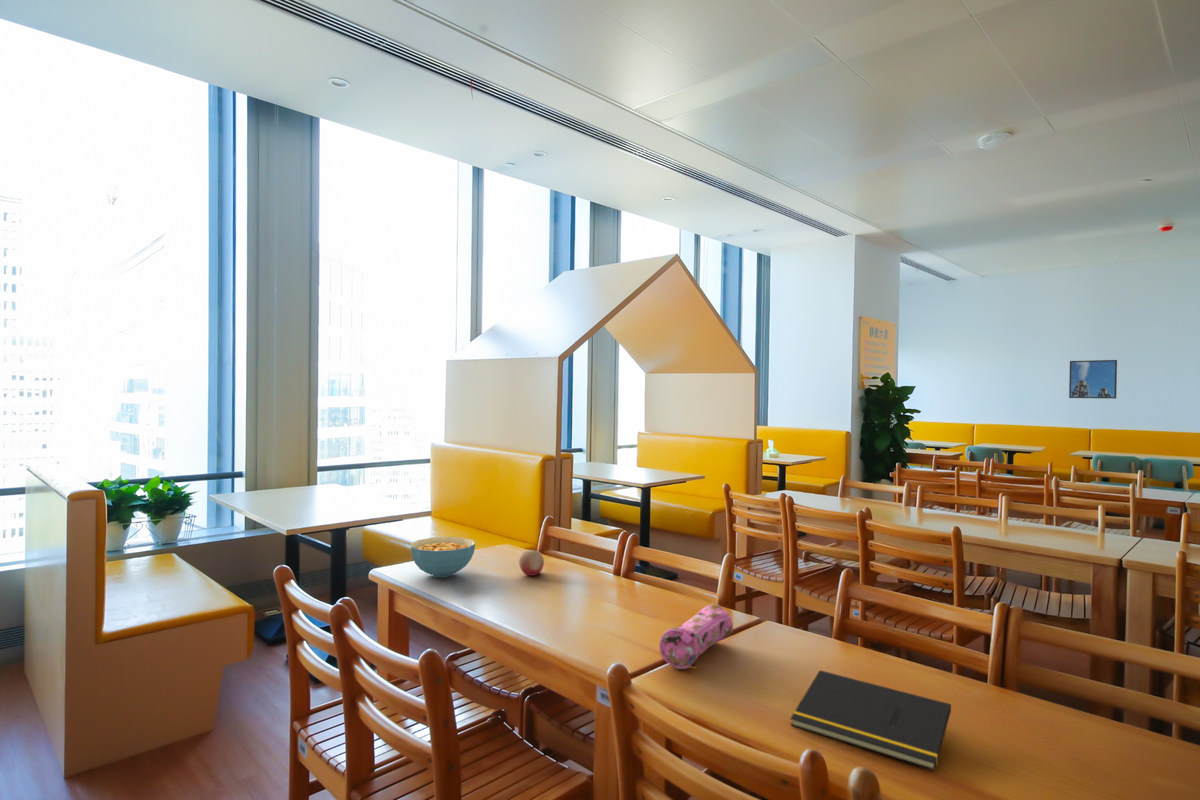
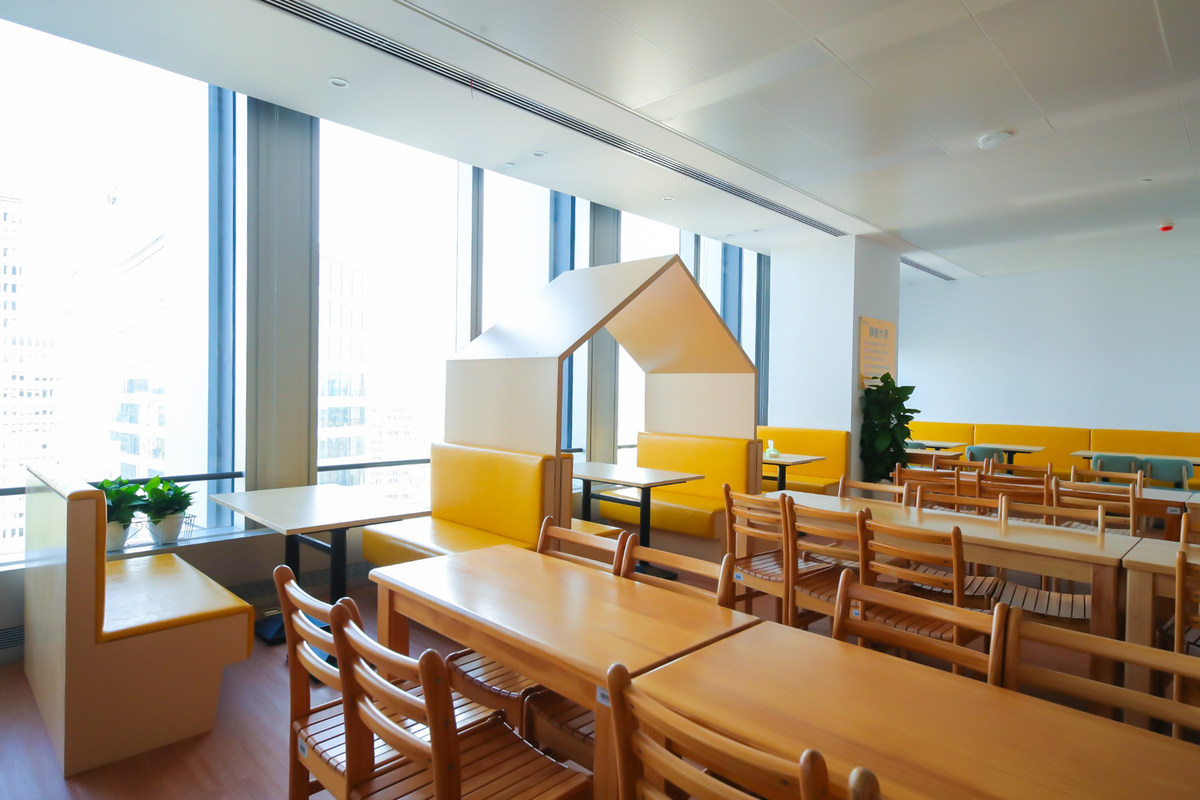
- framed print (1092, 379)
- cereal bowl (442, 559)
- pencil case (697, 634)
- fruit (531, 562)
- notepad (870, 714)
